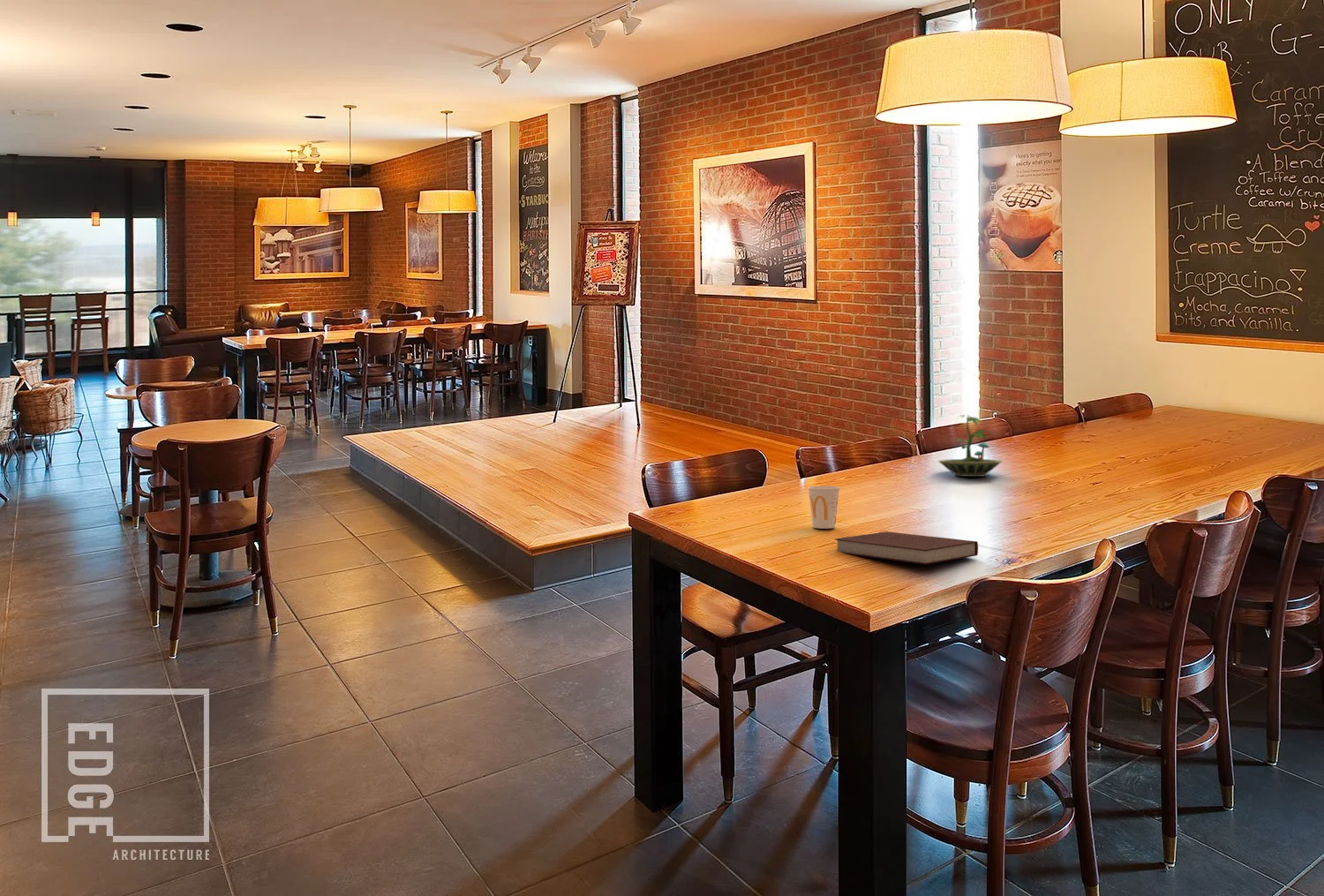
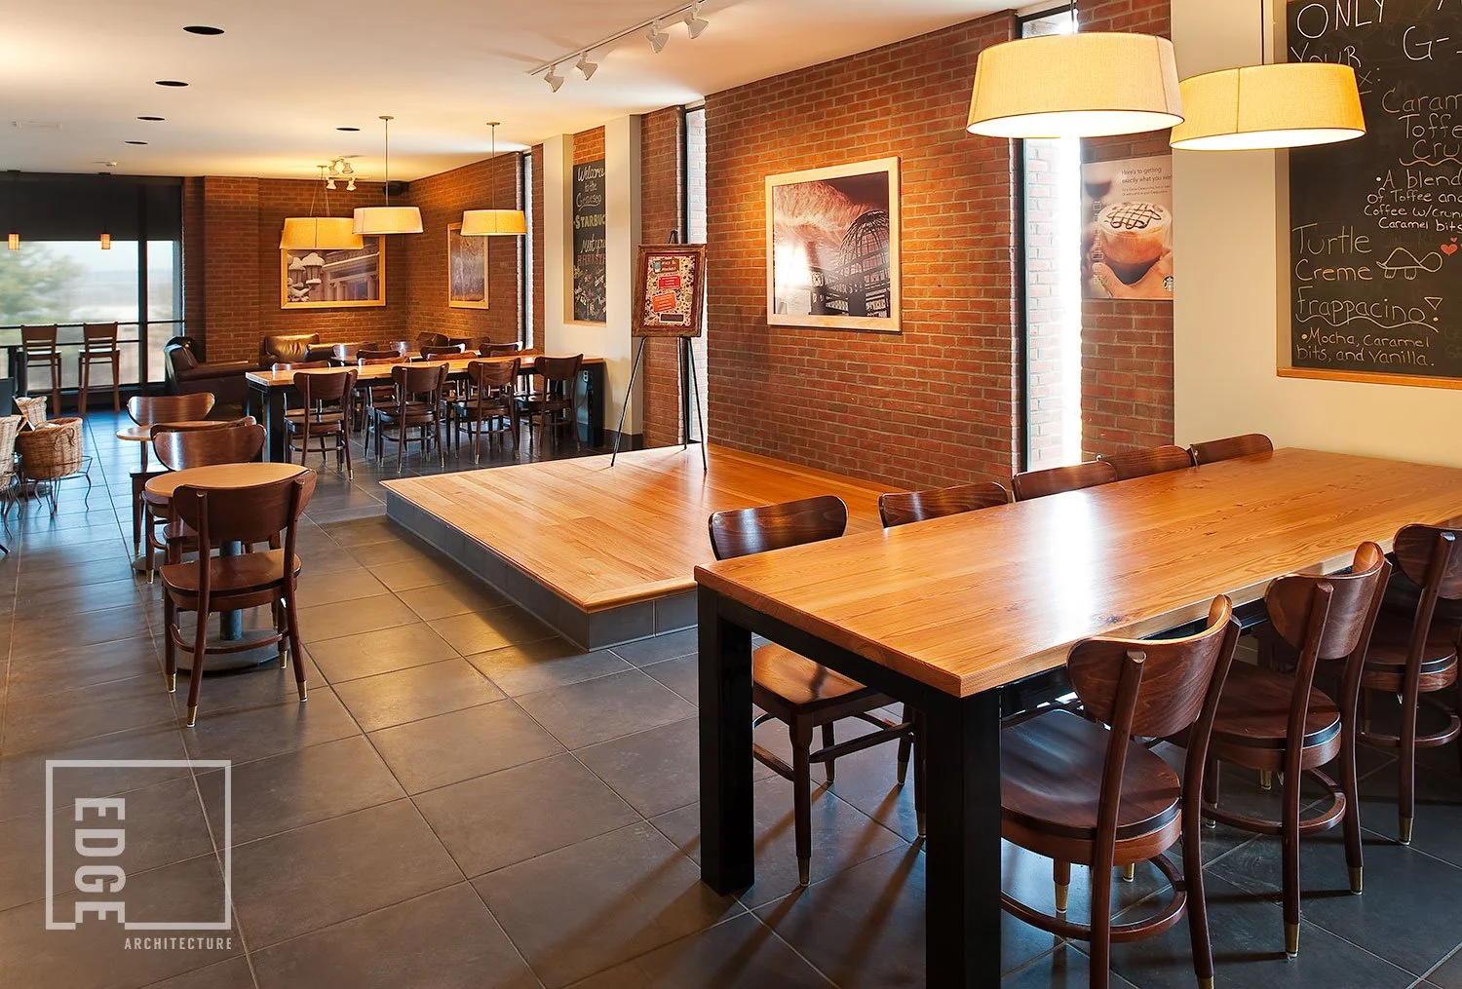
- terrarium (968, 426)
- cup (824, 507)
- notebook (905, 546)
